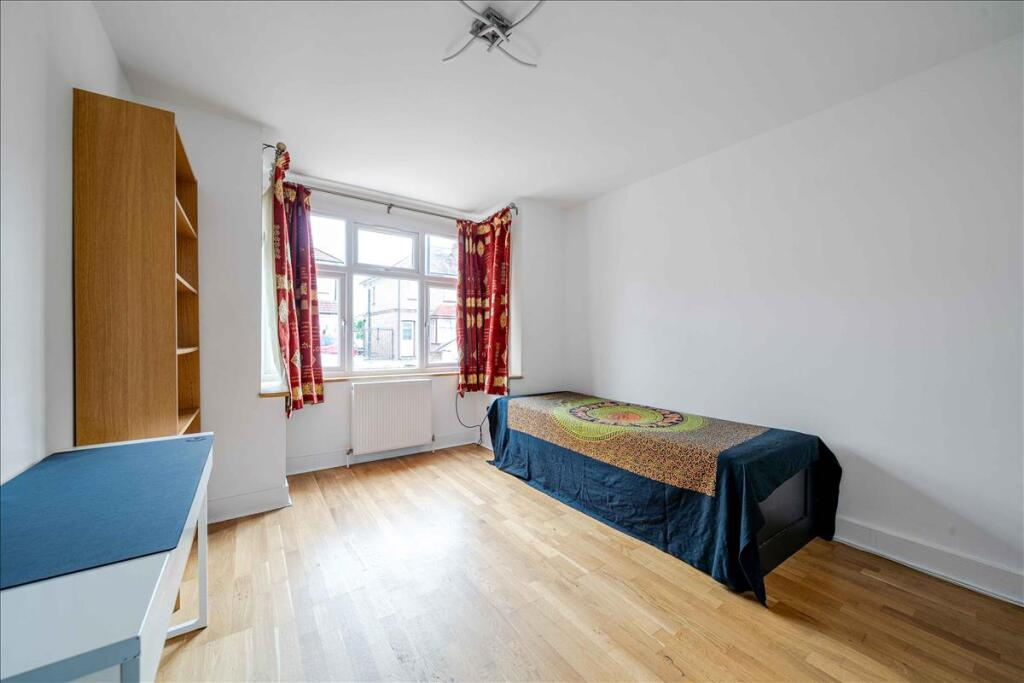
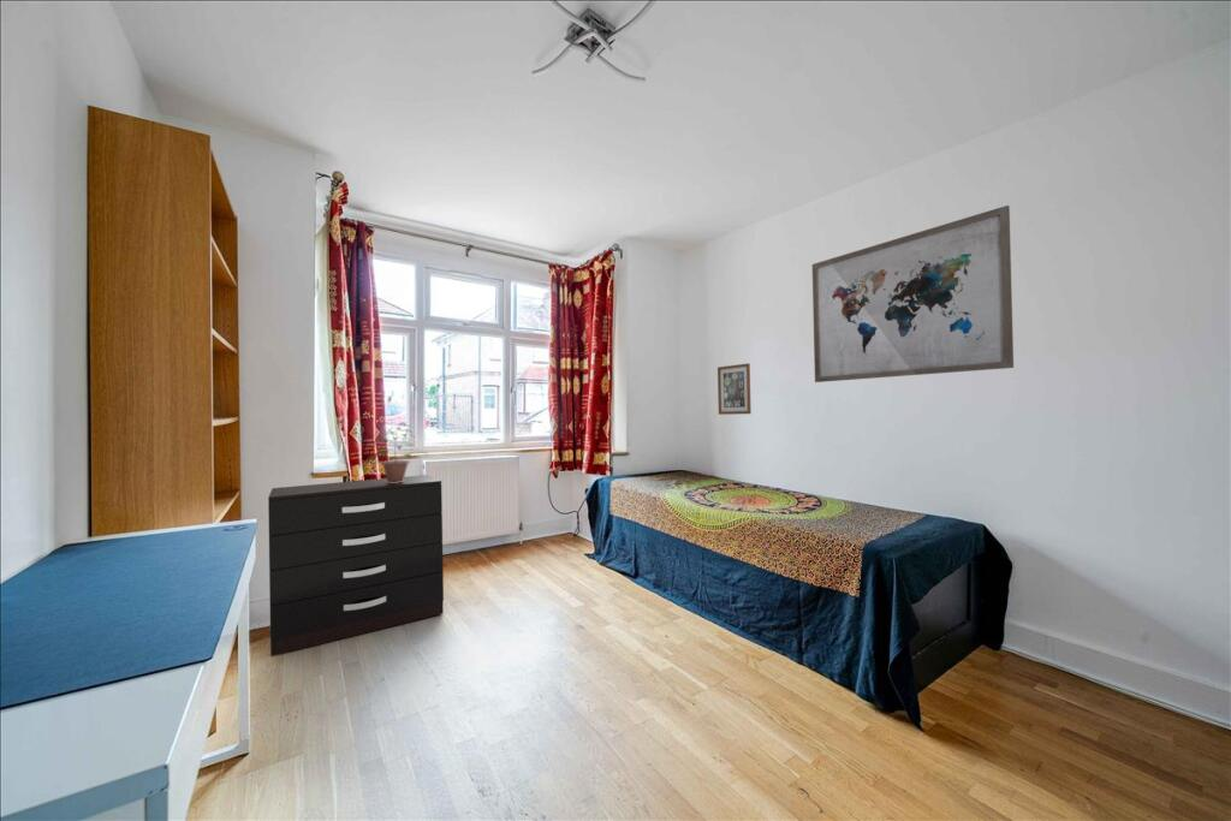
+ wall art (733, 389)
+ dresser (361, 553)
+ potted plant (394, 451)
+ wall art (897, 308)
